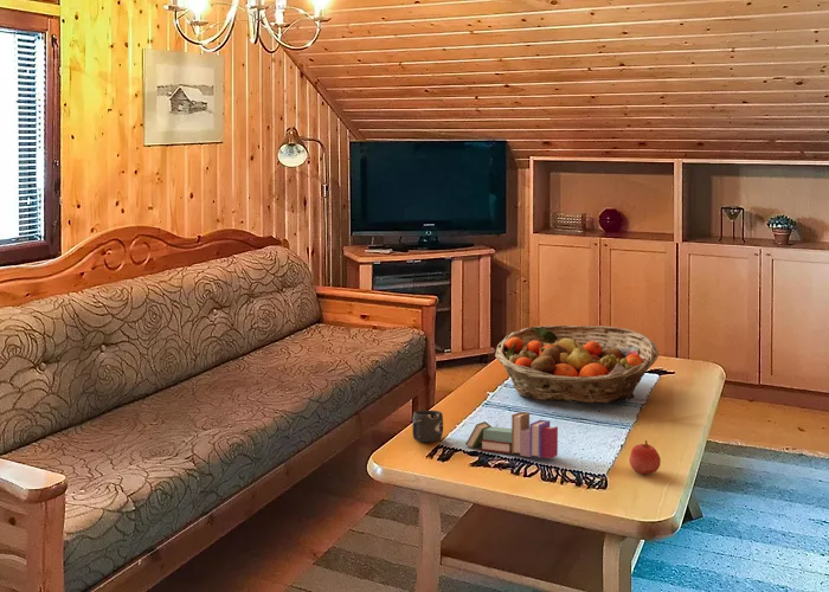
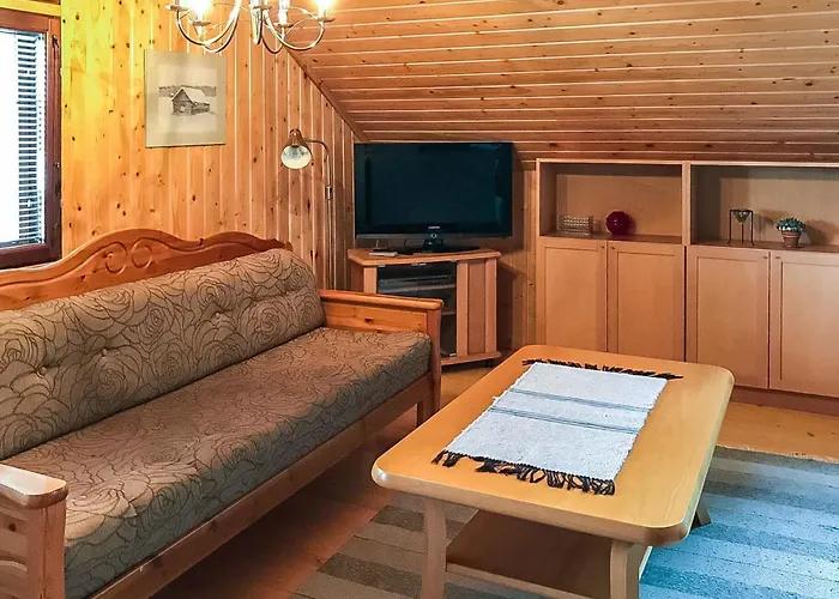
- book (510, 432)
- fruit basket (574, 362)
- mug (424, 427)
- apple (643, 456)
